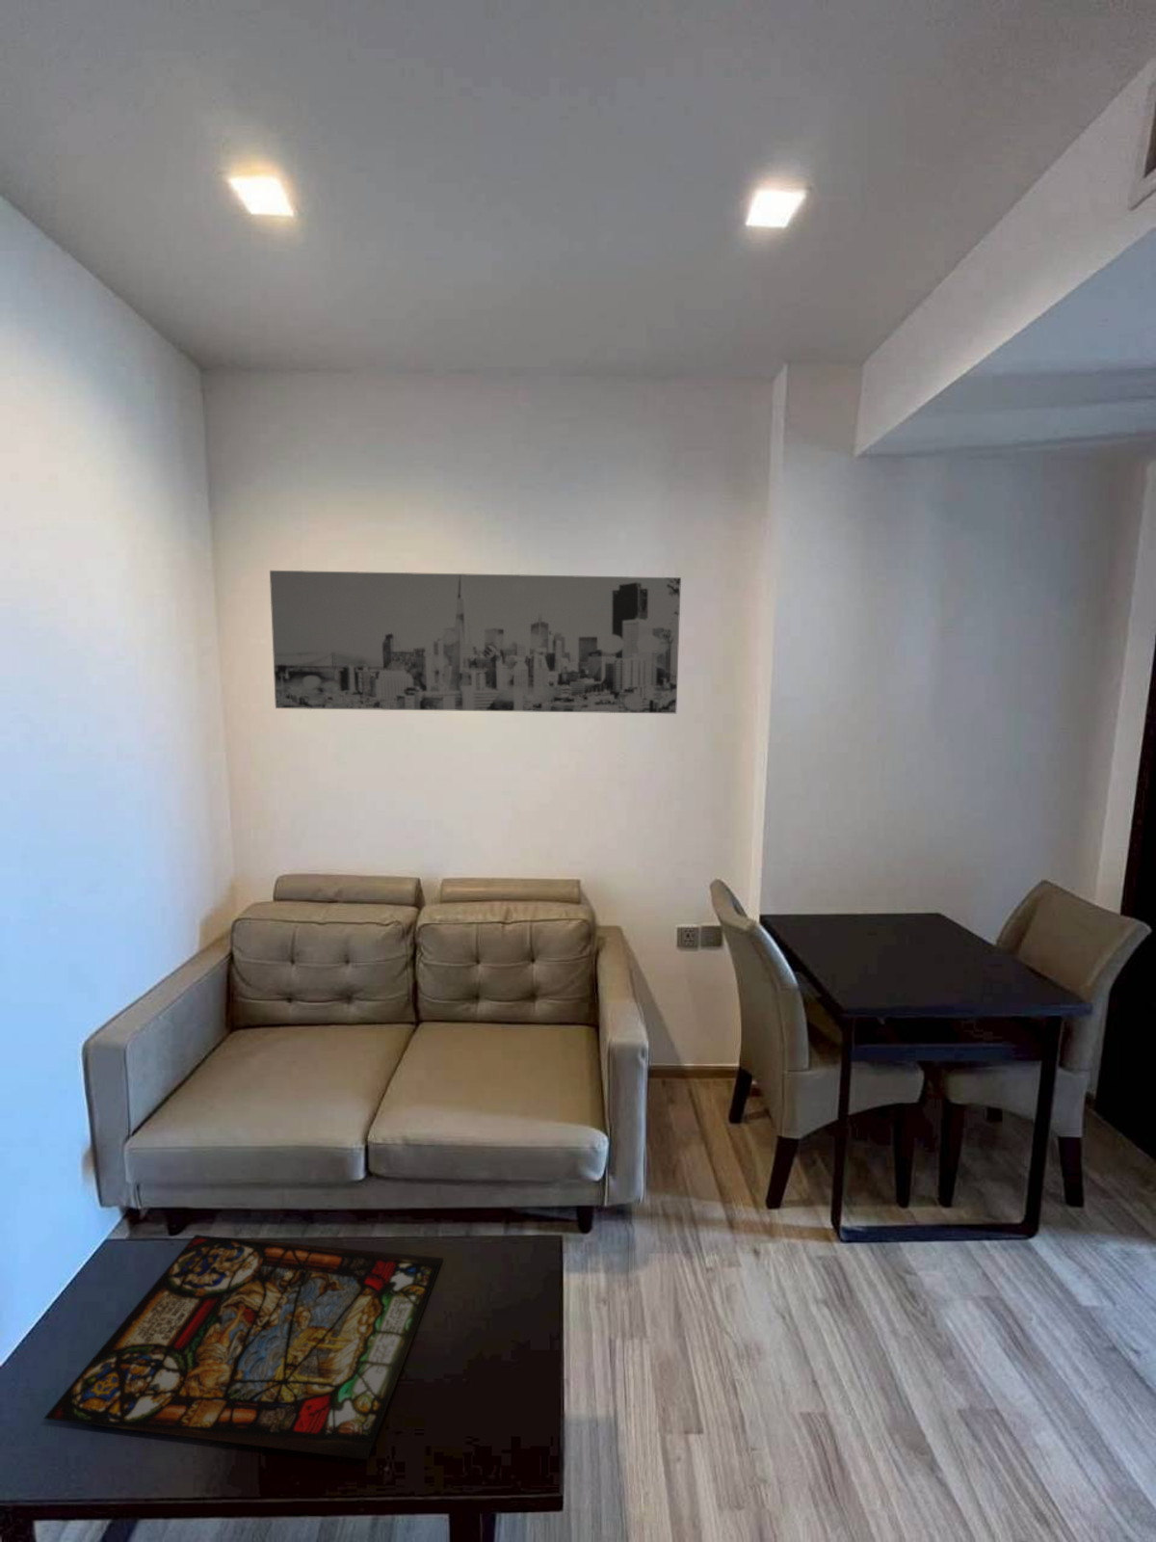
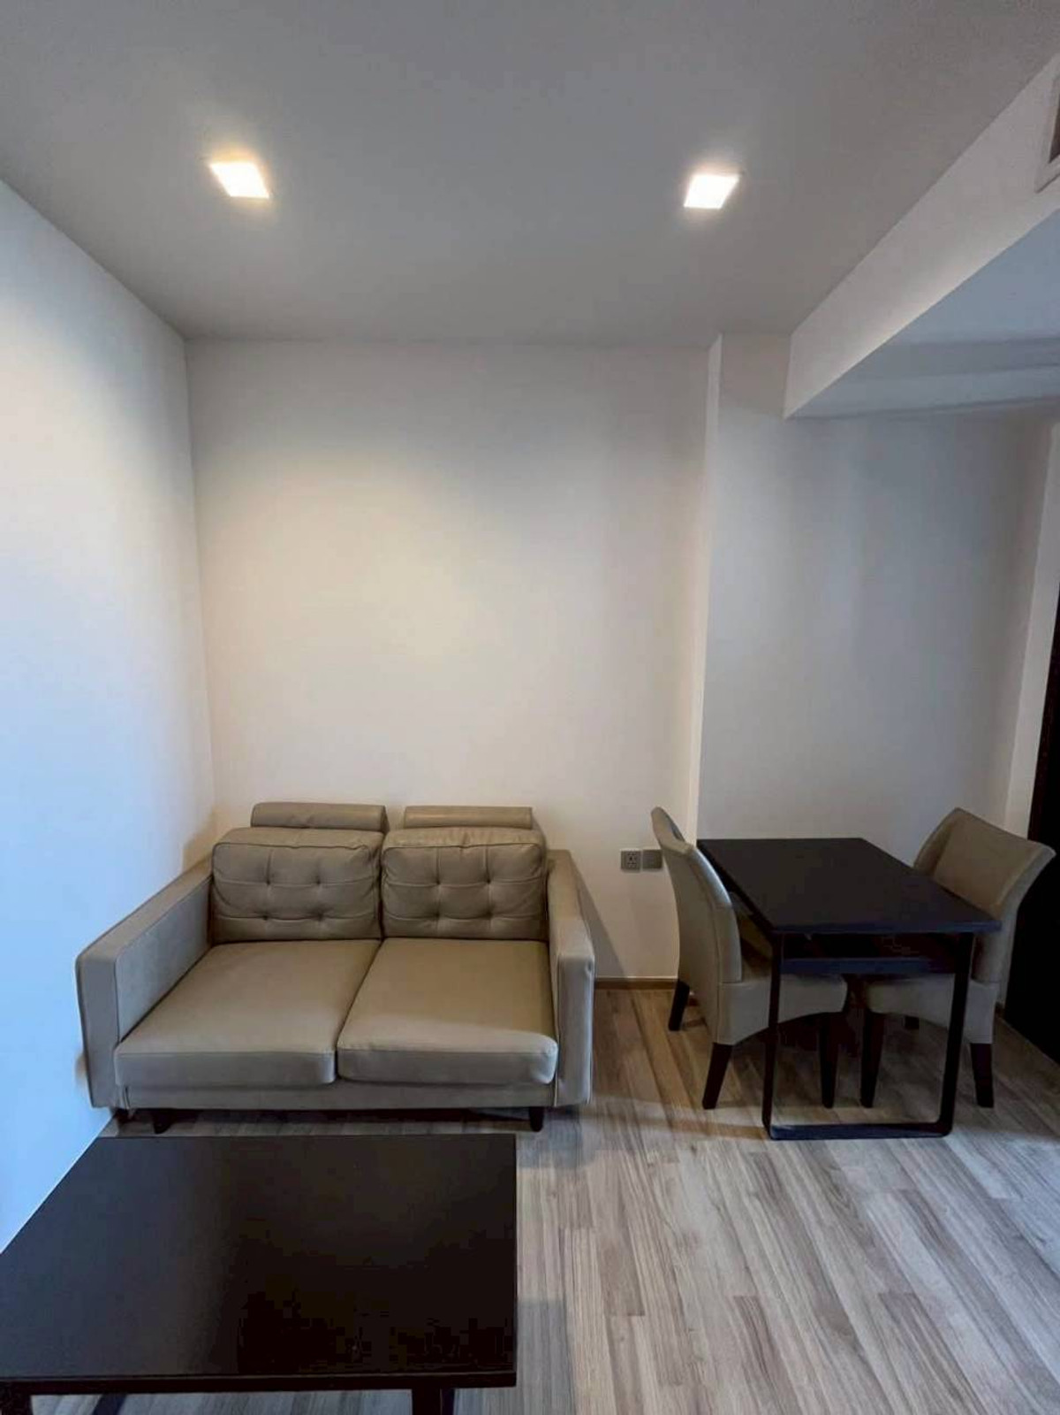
- stained glass panel (267, 1328)
- wall art (477, 642)
